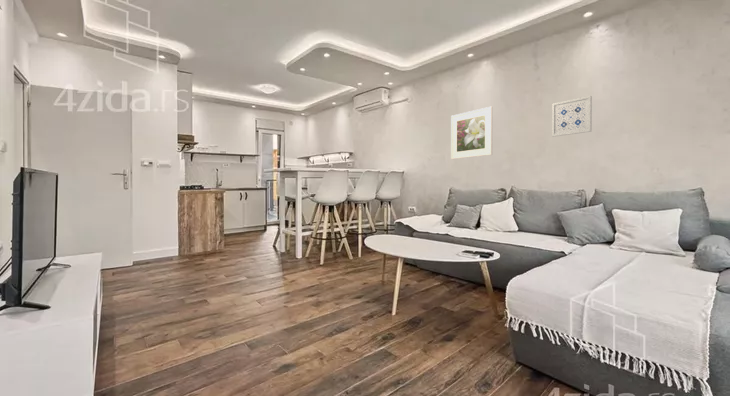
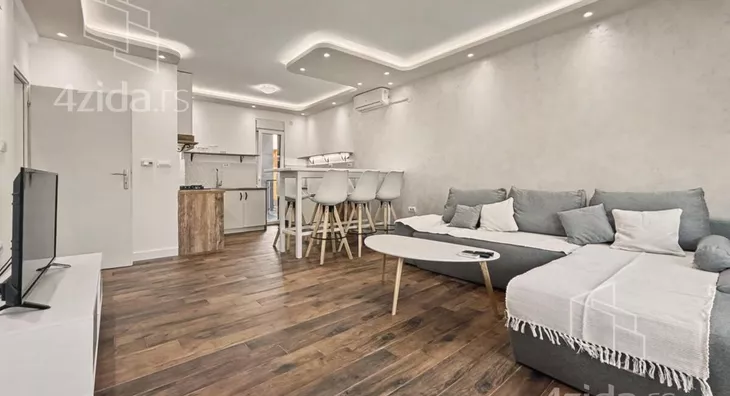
- wall art (571, 117)
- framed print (470, 134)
